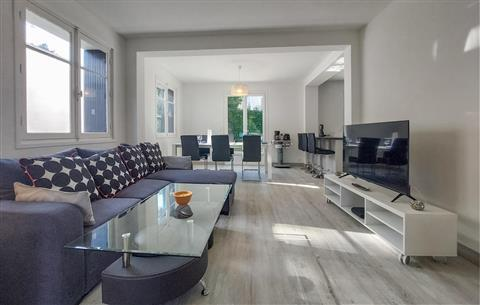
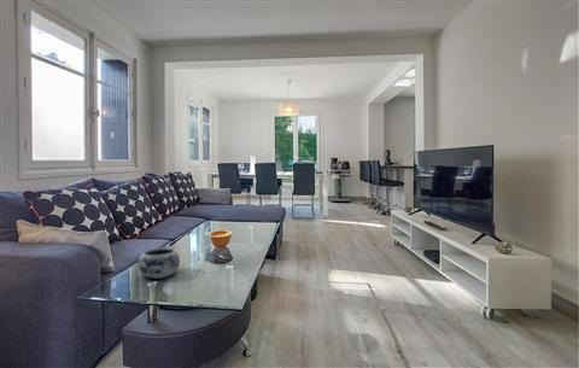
+ decorative bowl (159, 263)
